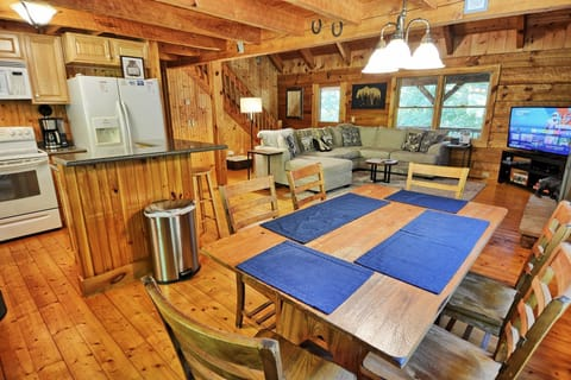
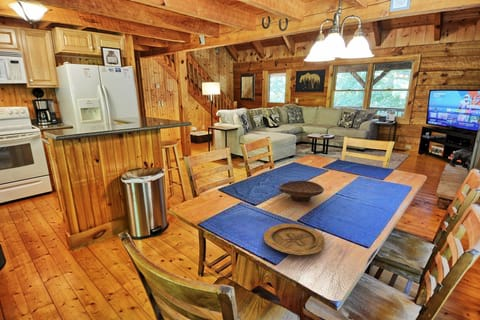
+ decorative bowl (300, 191)
+ plate (293, 238)
